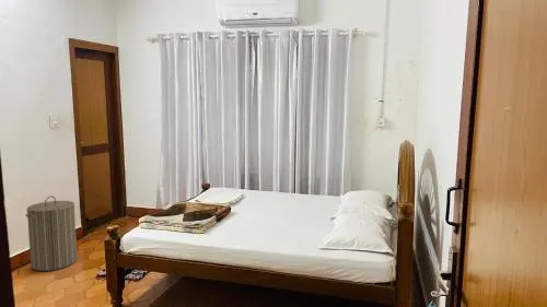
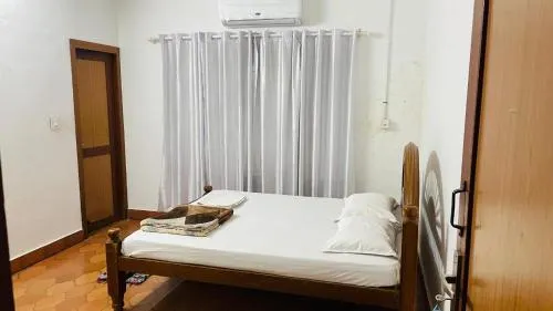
- laundry hamper (53, 229)
